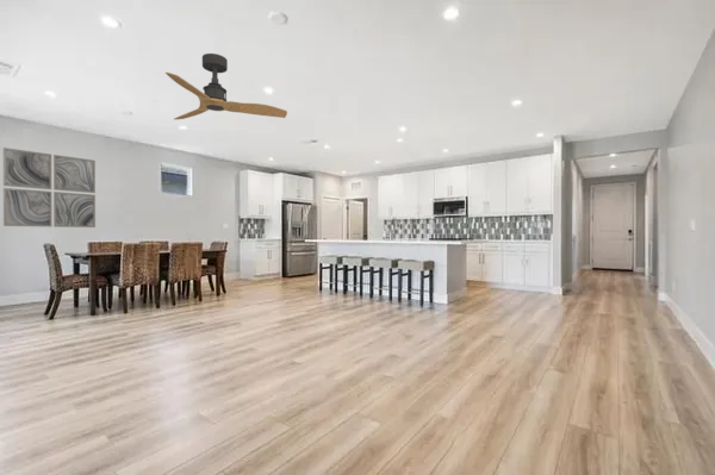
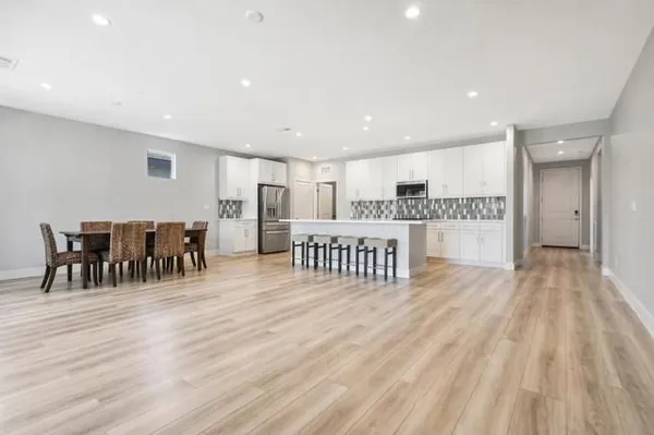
- ceiling fan (225, 89)
- wall art (54, 189)
